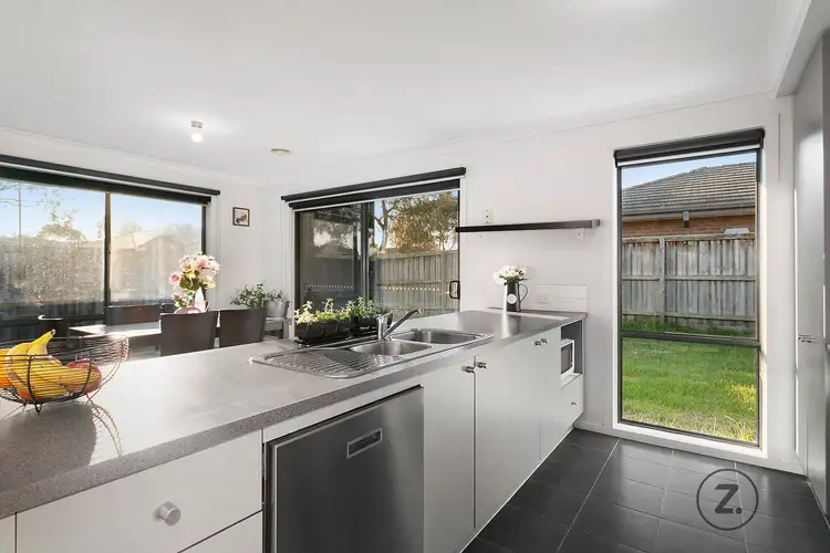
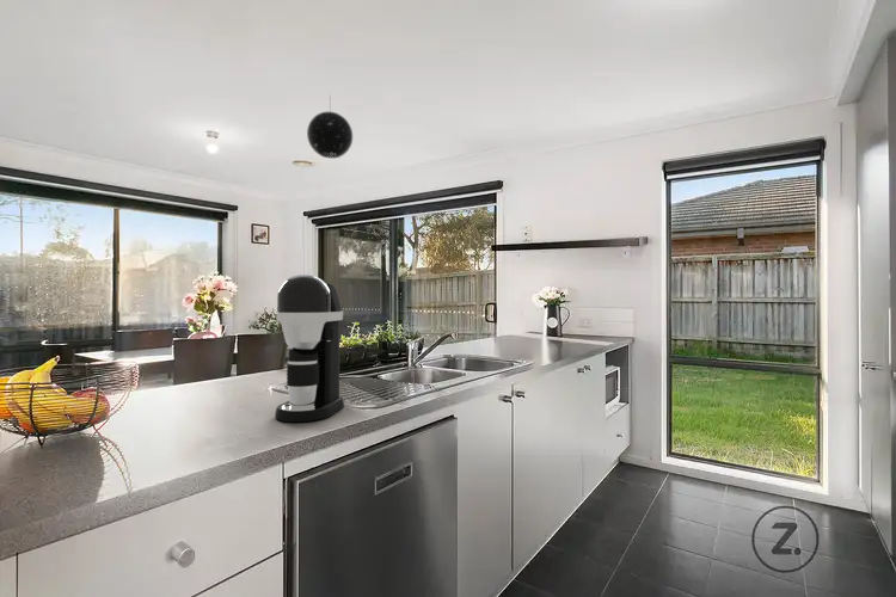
+ pendant light (330, 124)
+ coffee maker (311, 343)
